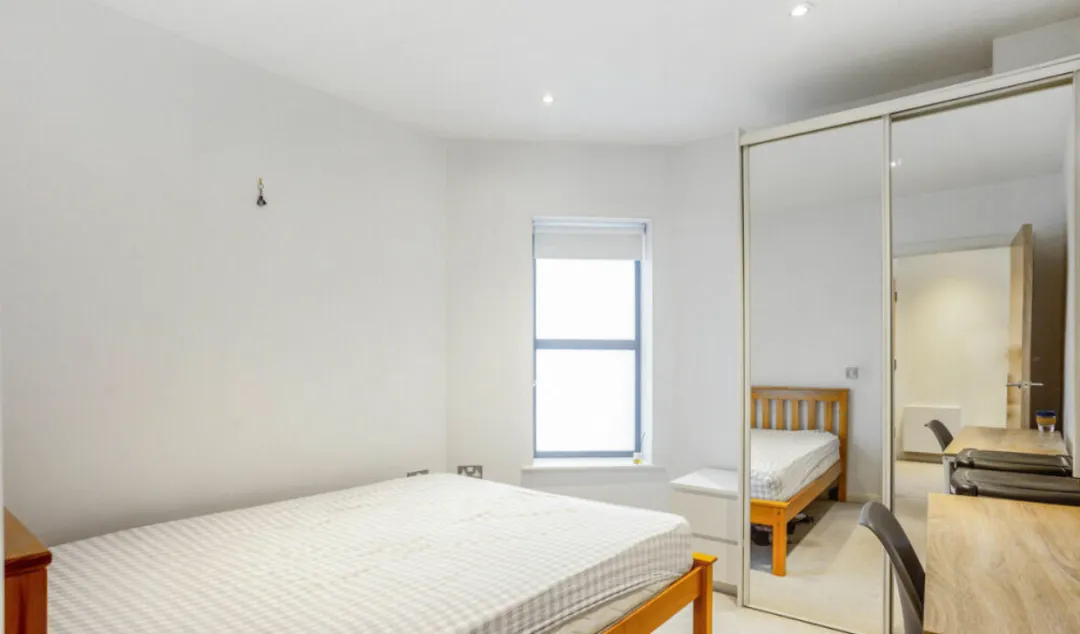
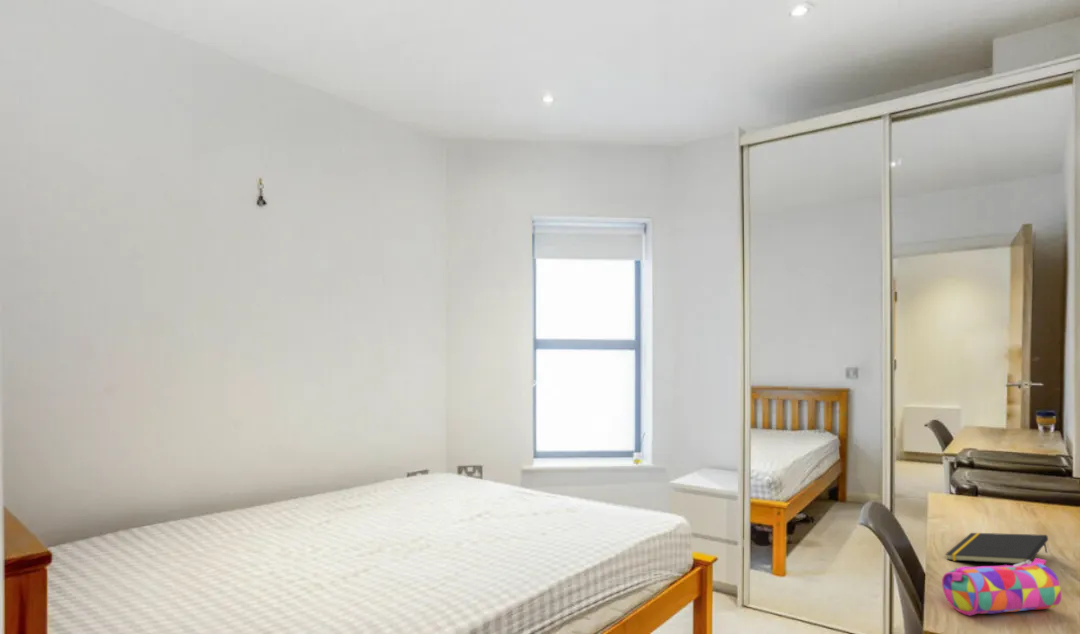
+ notepad (997, 547)
+ pencil case (1001, 586)
